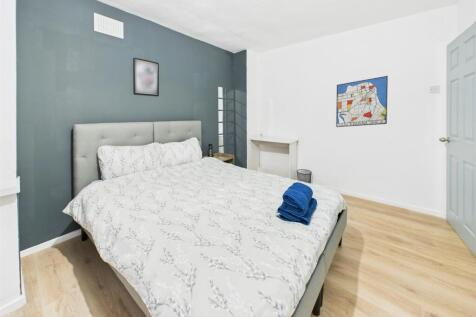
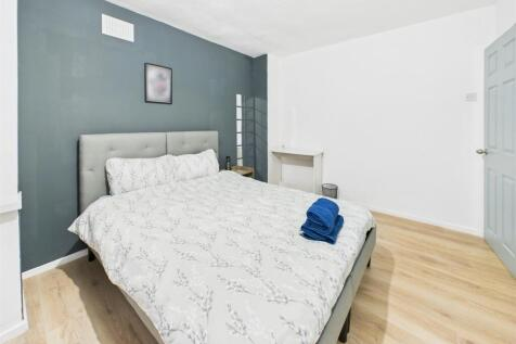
- wall art (360, 103)
